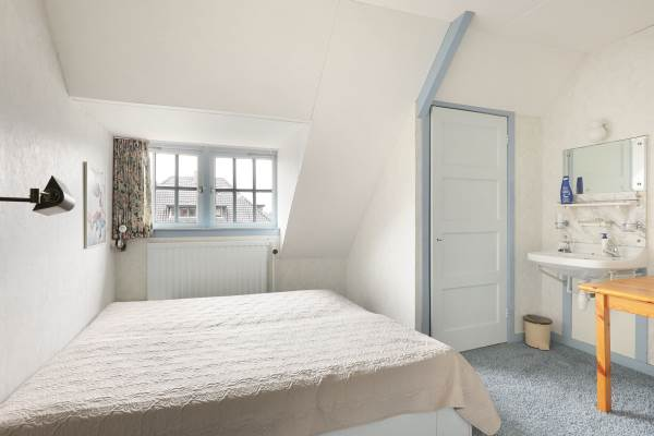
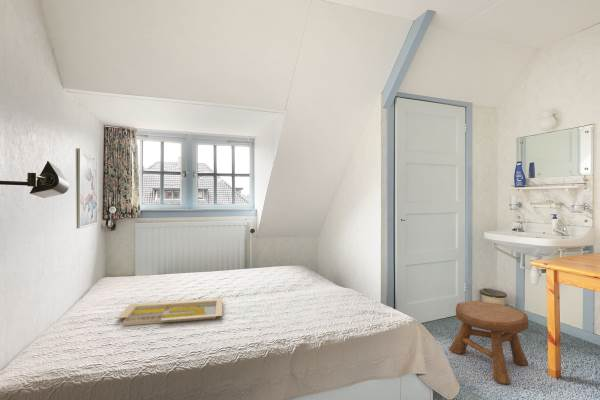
+ stool (484, 335)
+ serving tray (173, 311)
